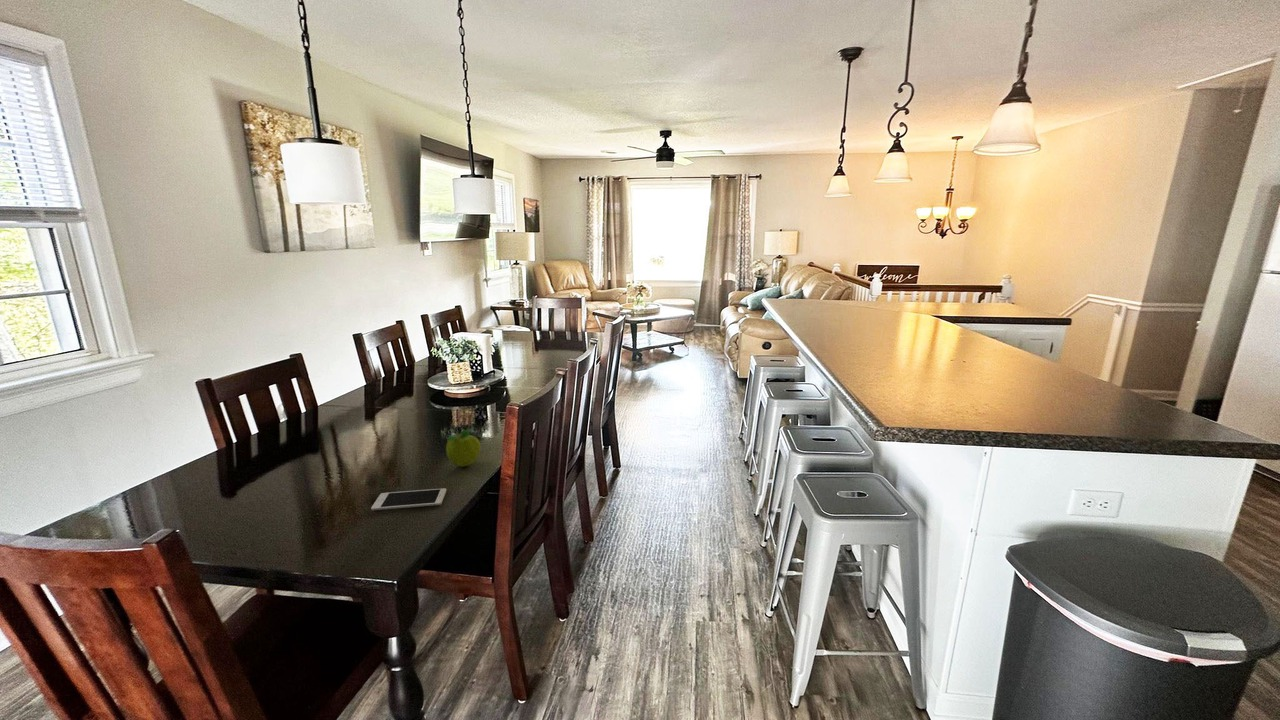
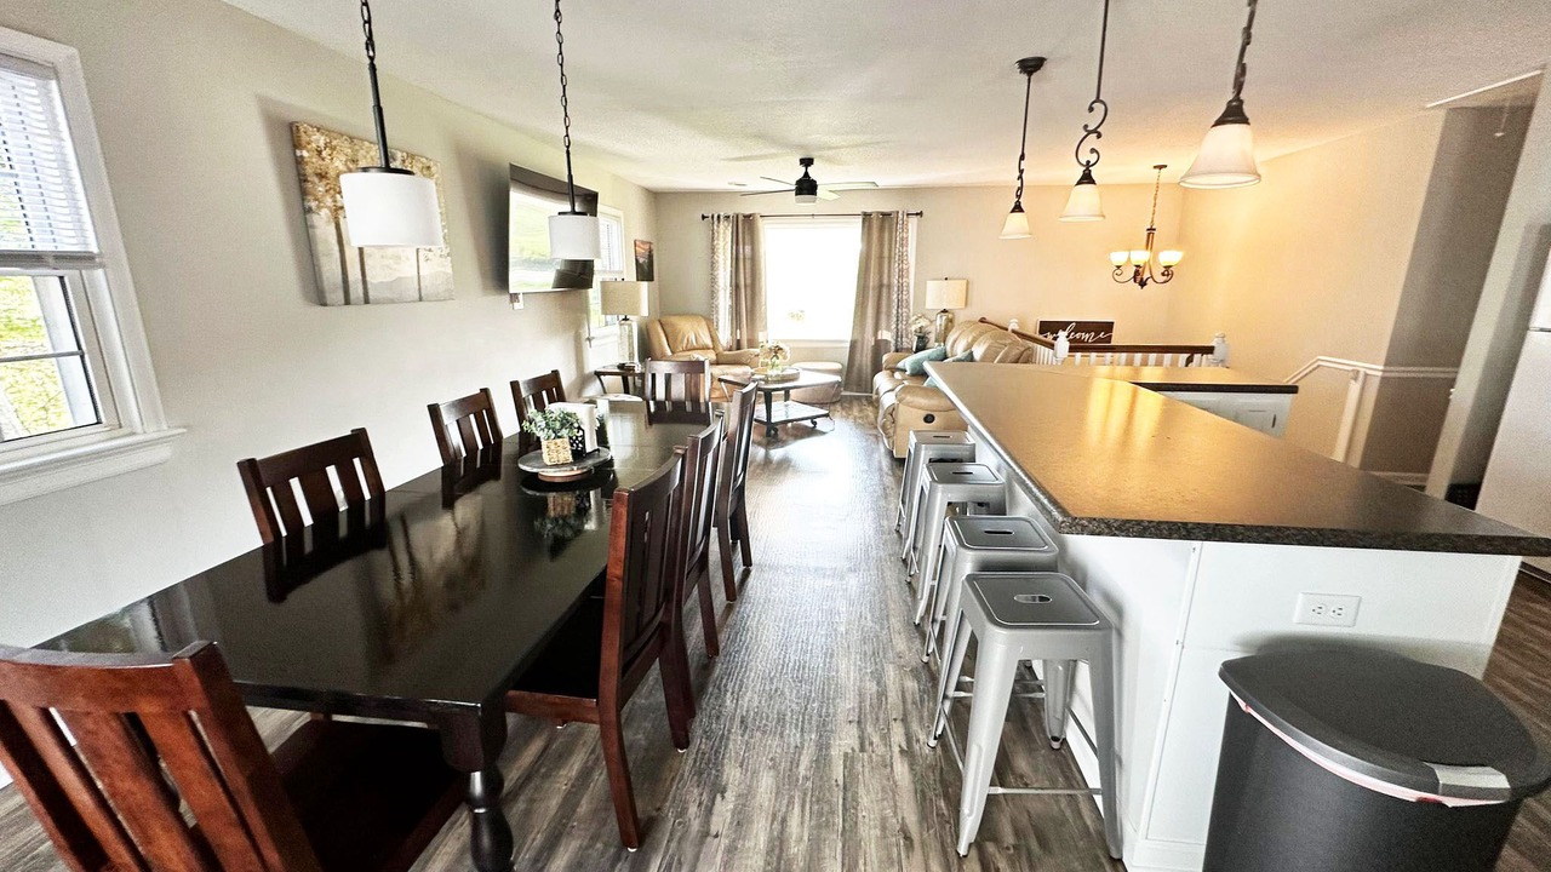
- fruit (463, 448)
- cell phone (410, 499)
